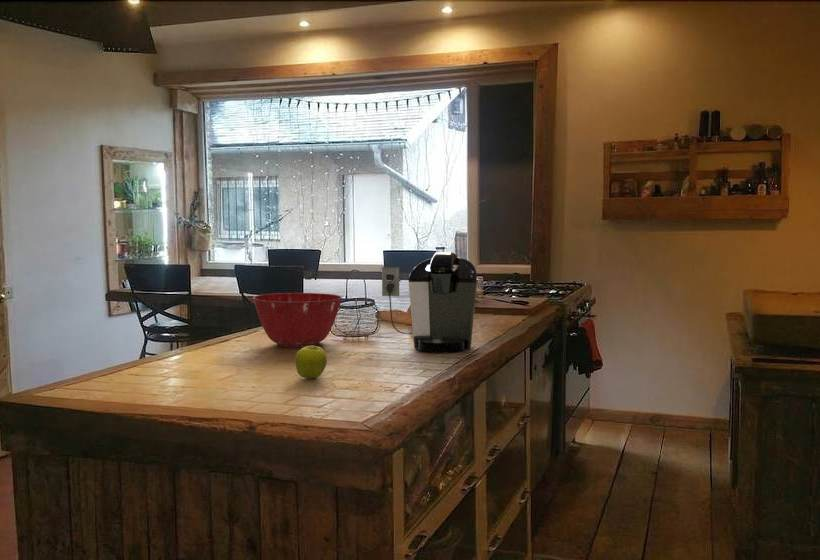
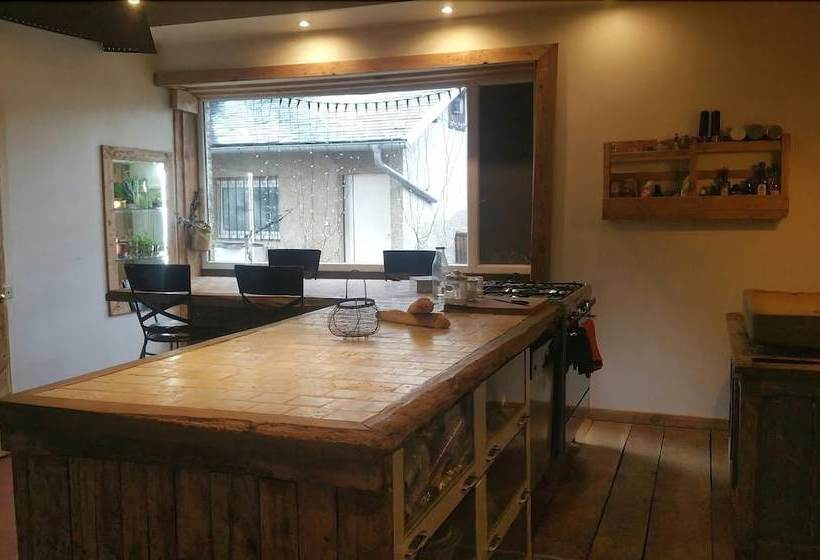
- coffee maker (425, 299)
- fruit (311, 362)
- mixing bowl (298, 320)
